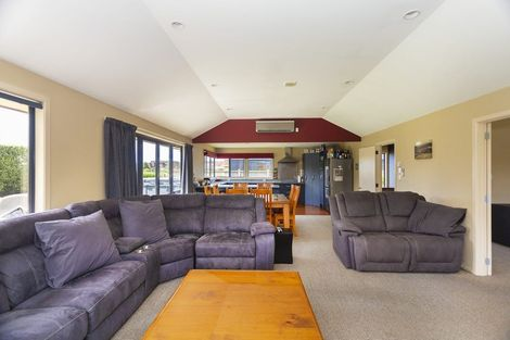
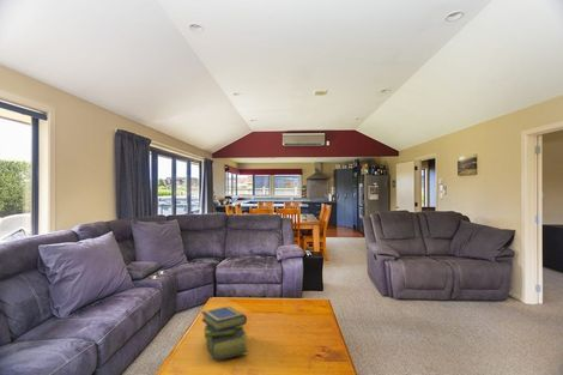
+ stack of books (223, 329)
